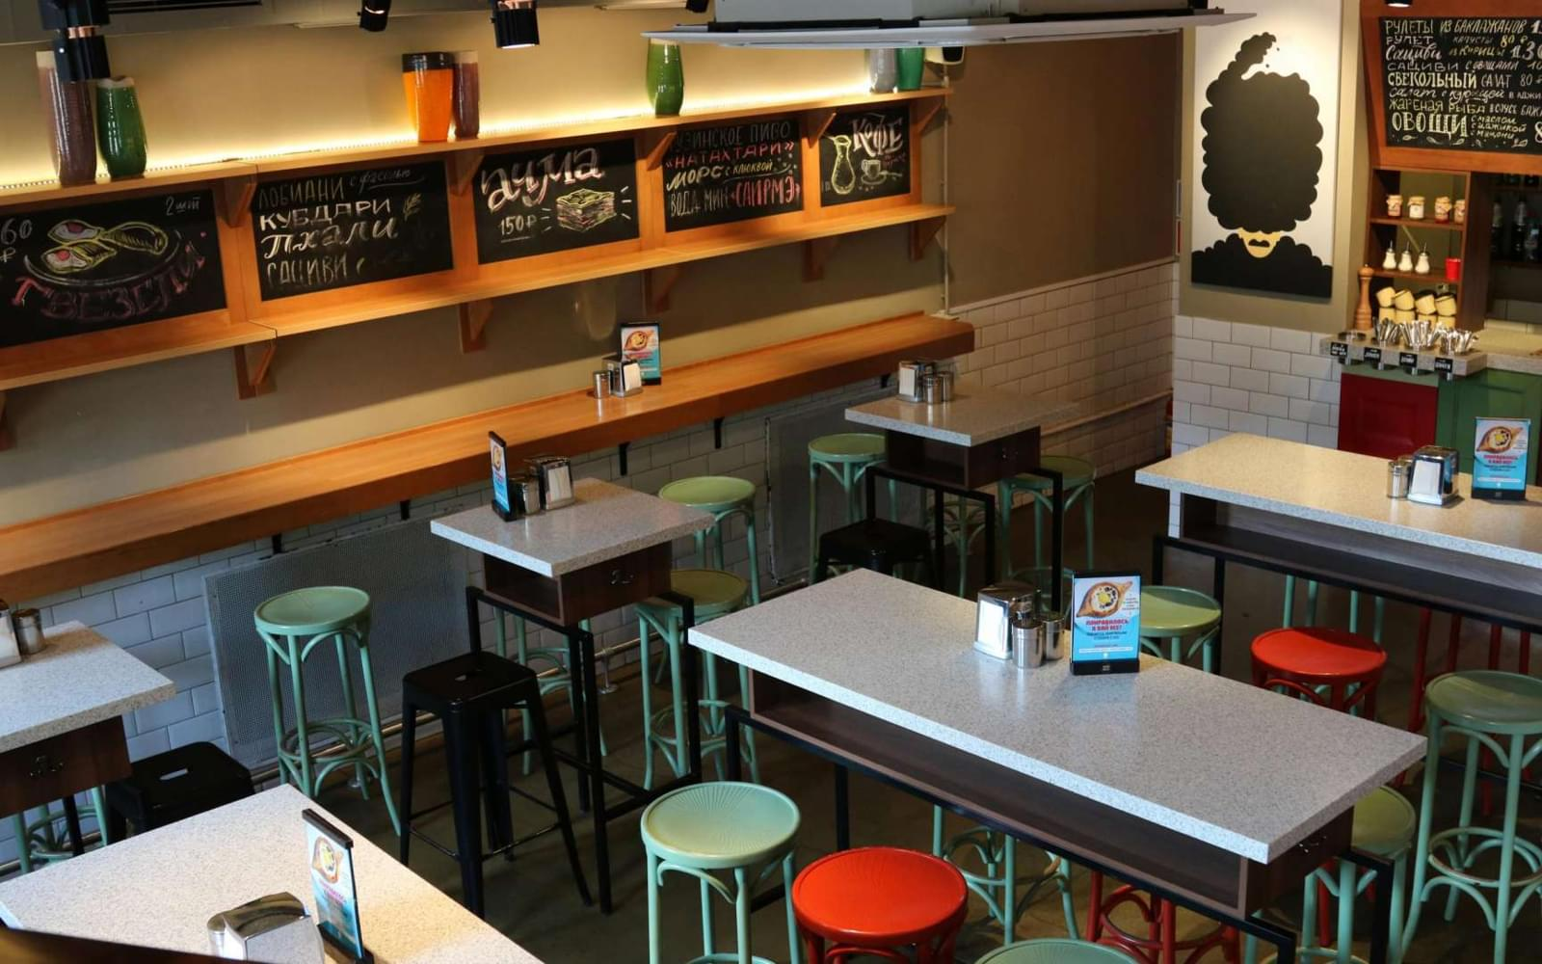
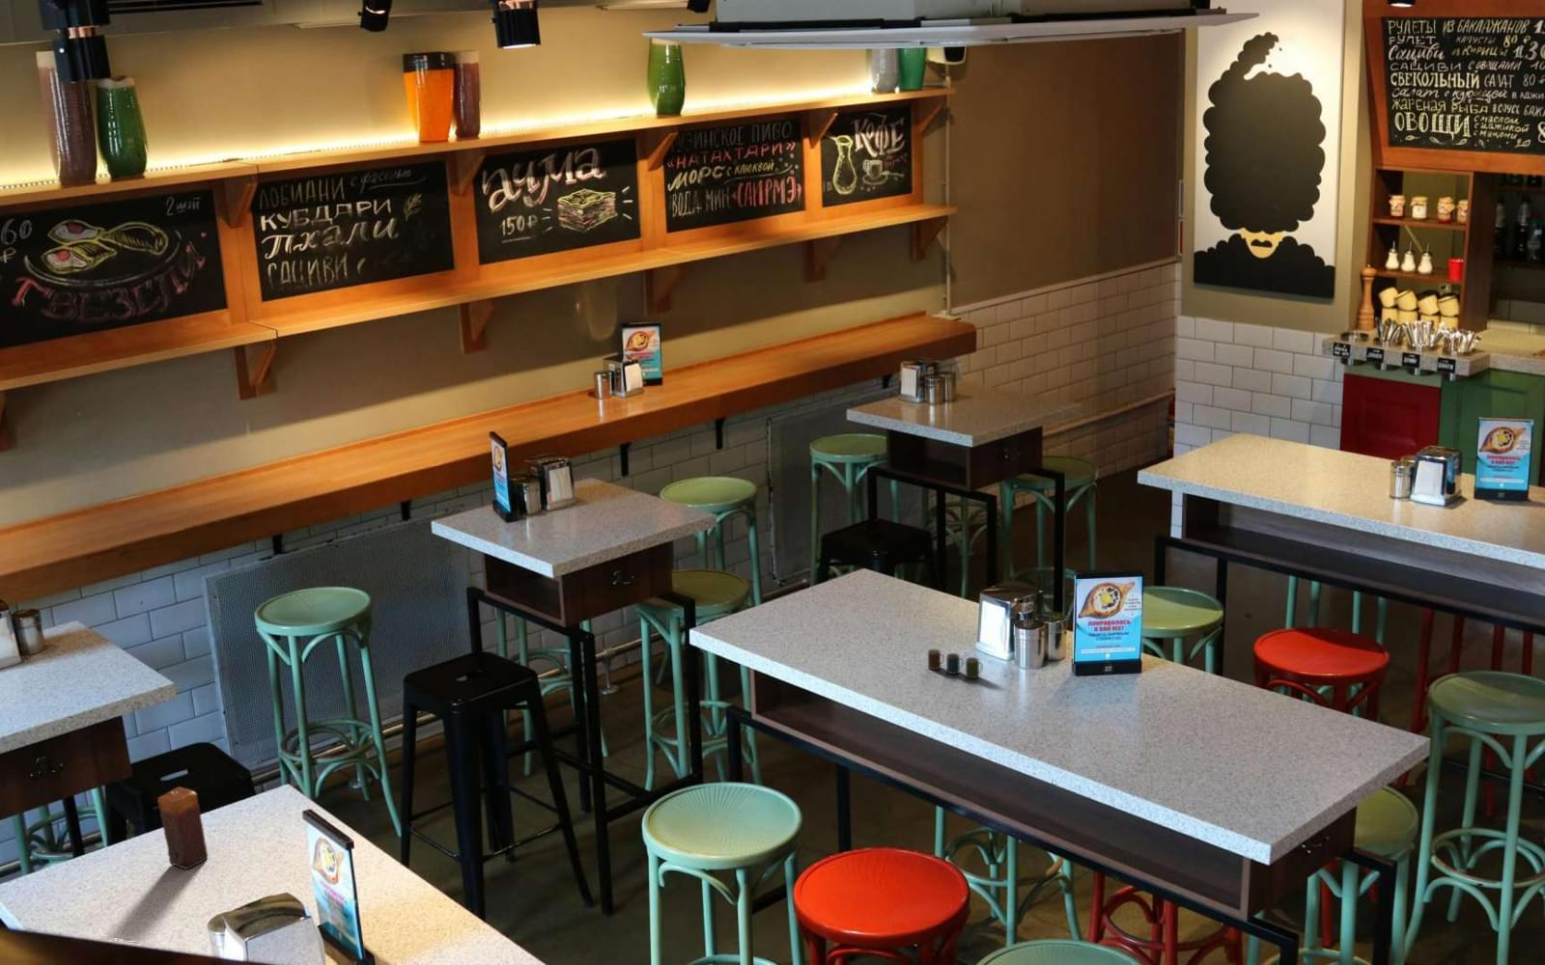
+ cup (955, 658)
+ candle (182, 827)
